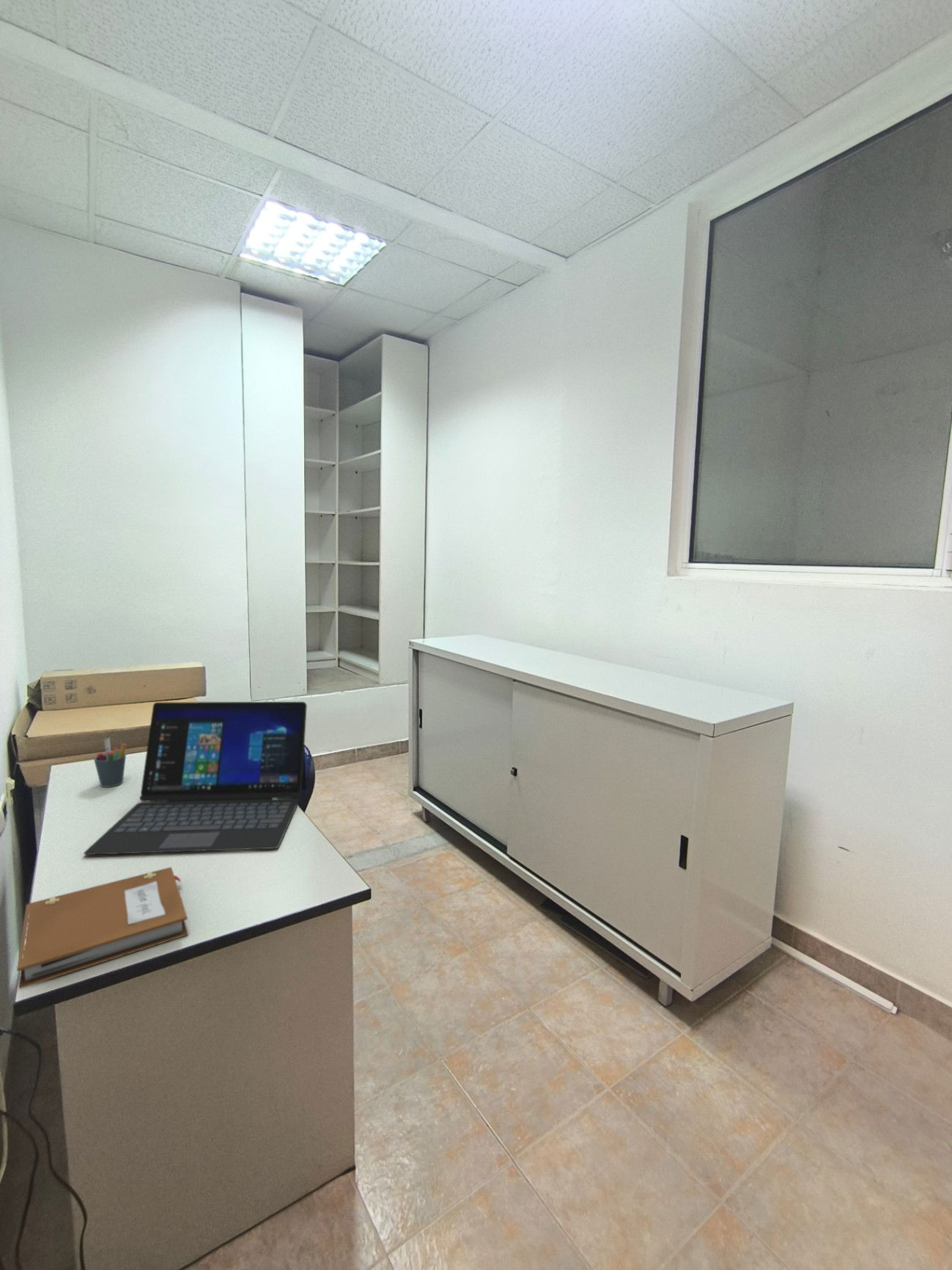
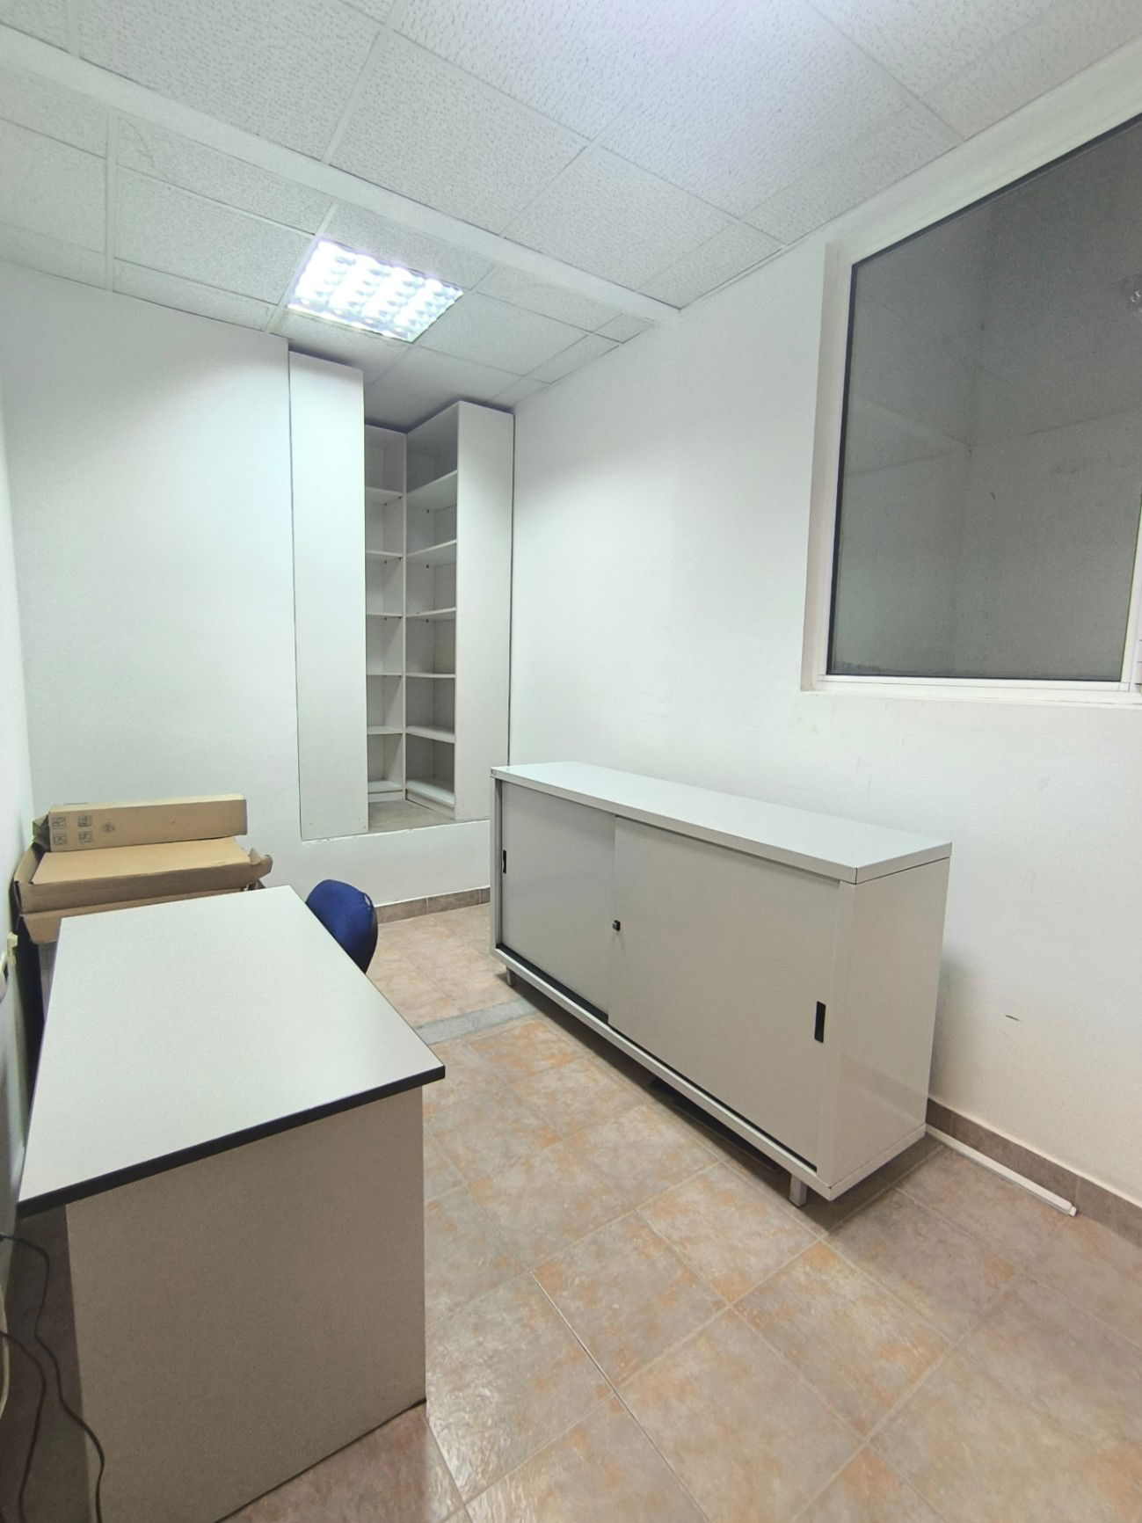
- pen holder (111, 763)
- laptop (210, 767)
- notebook (110, 916)
